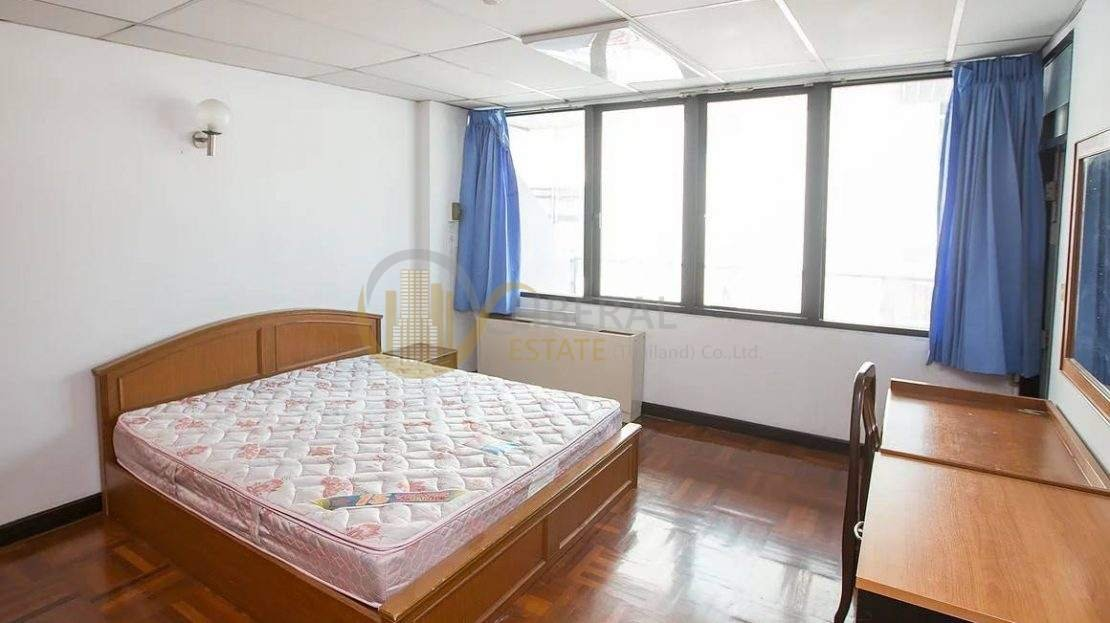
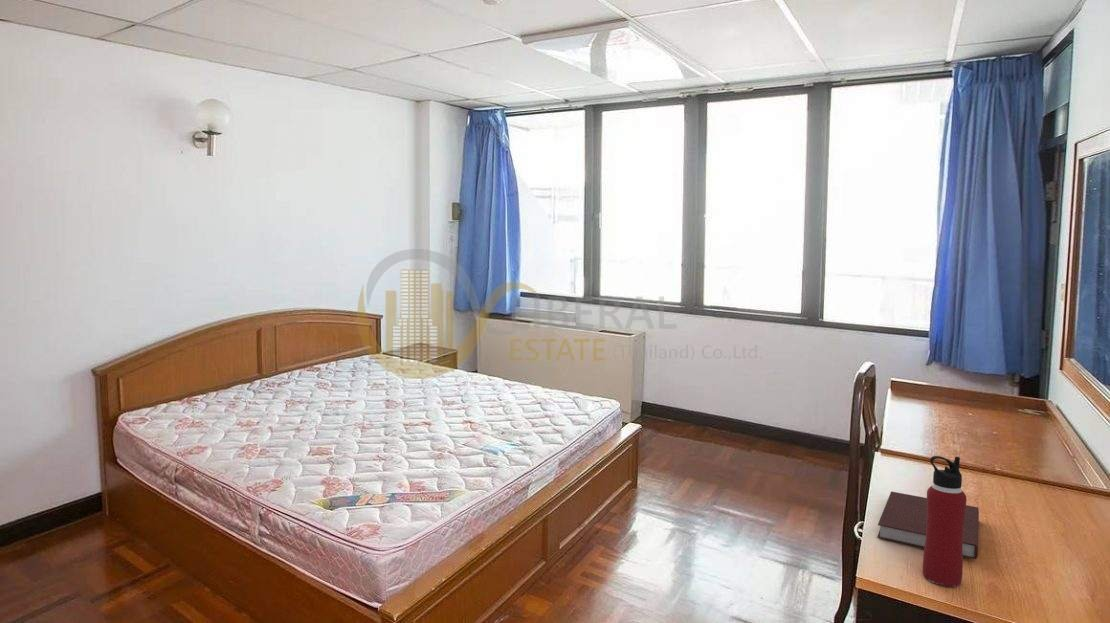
+ water bottle (944, 517)
+ notebook (926, 522)
